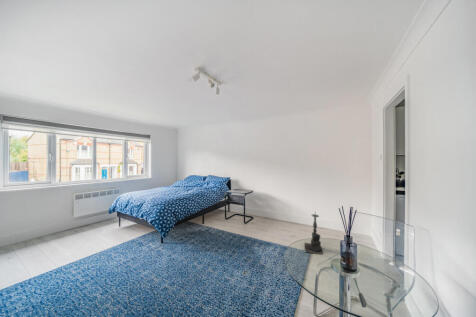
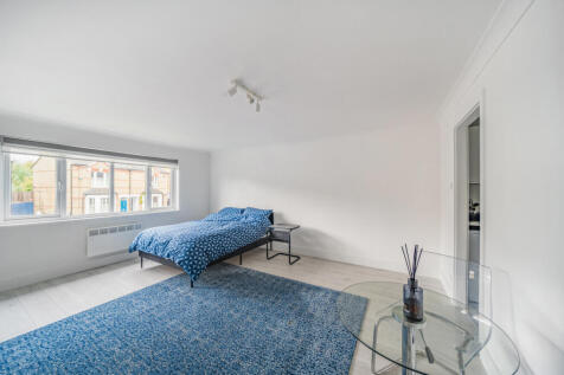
- candle holder (314, 229)
